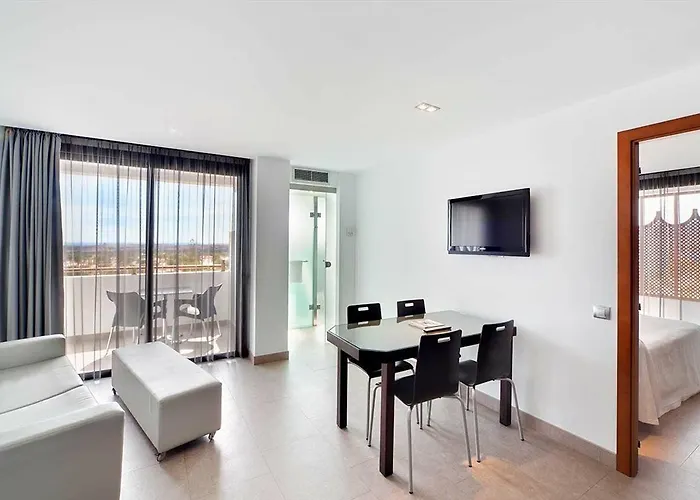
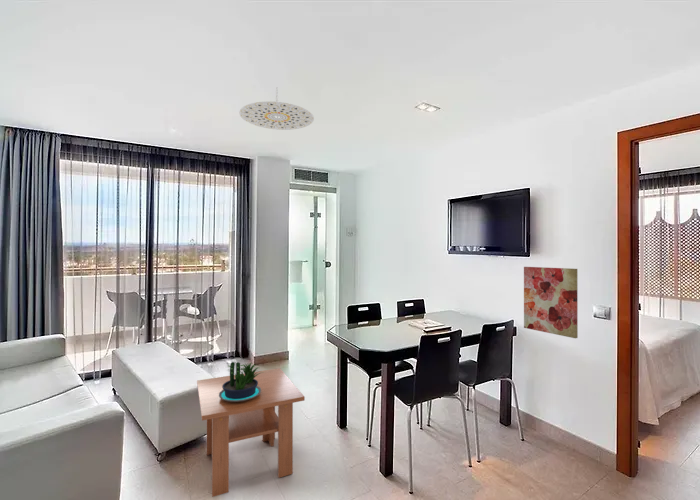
+ coffee table (247, 425)
+ potted plant (242, 378)
+ wall art (549, 300)
+ ceiling light (277, 100)
